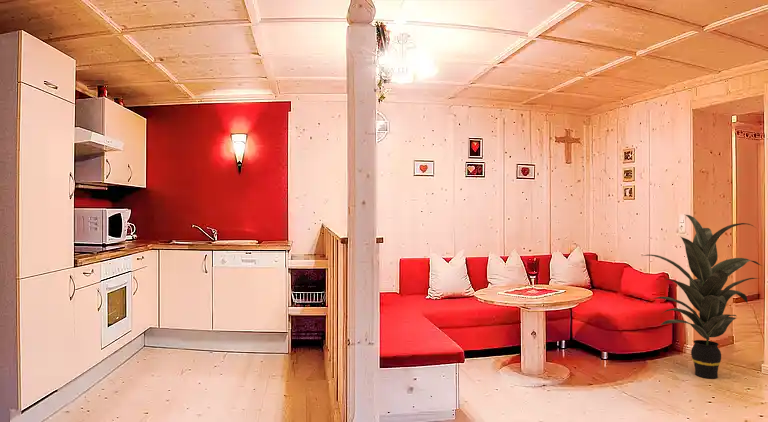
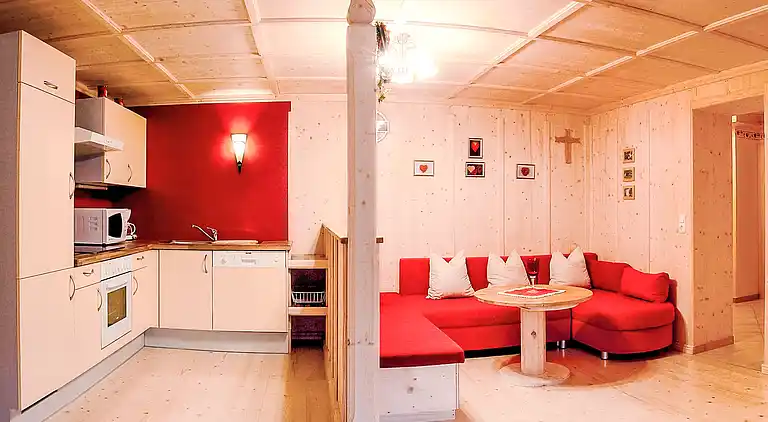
- indoor plant (703, 293)
